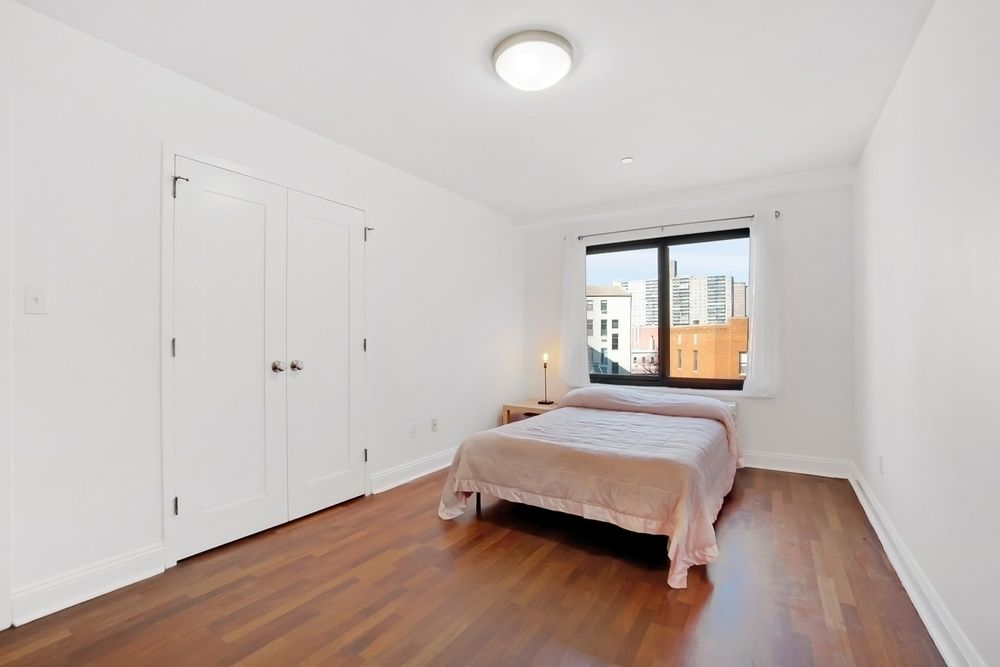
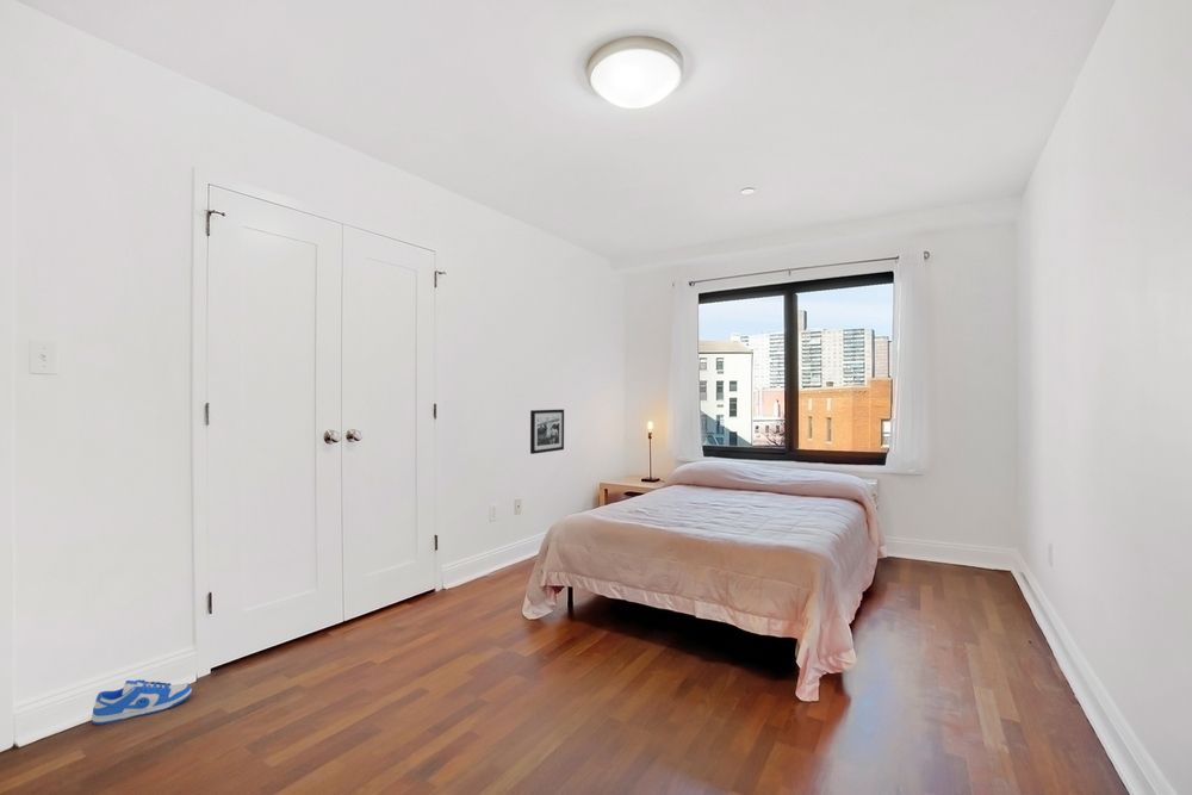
+ picture frame (547, 430)
+ shoe (143, 692)
